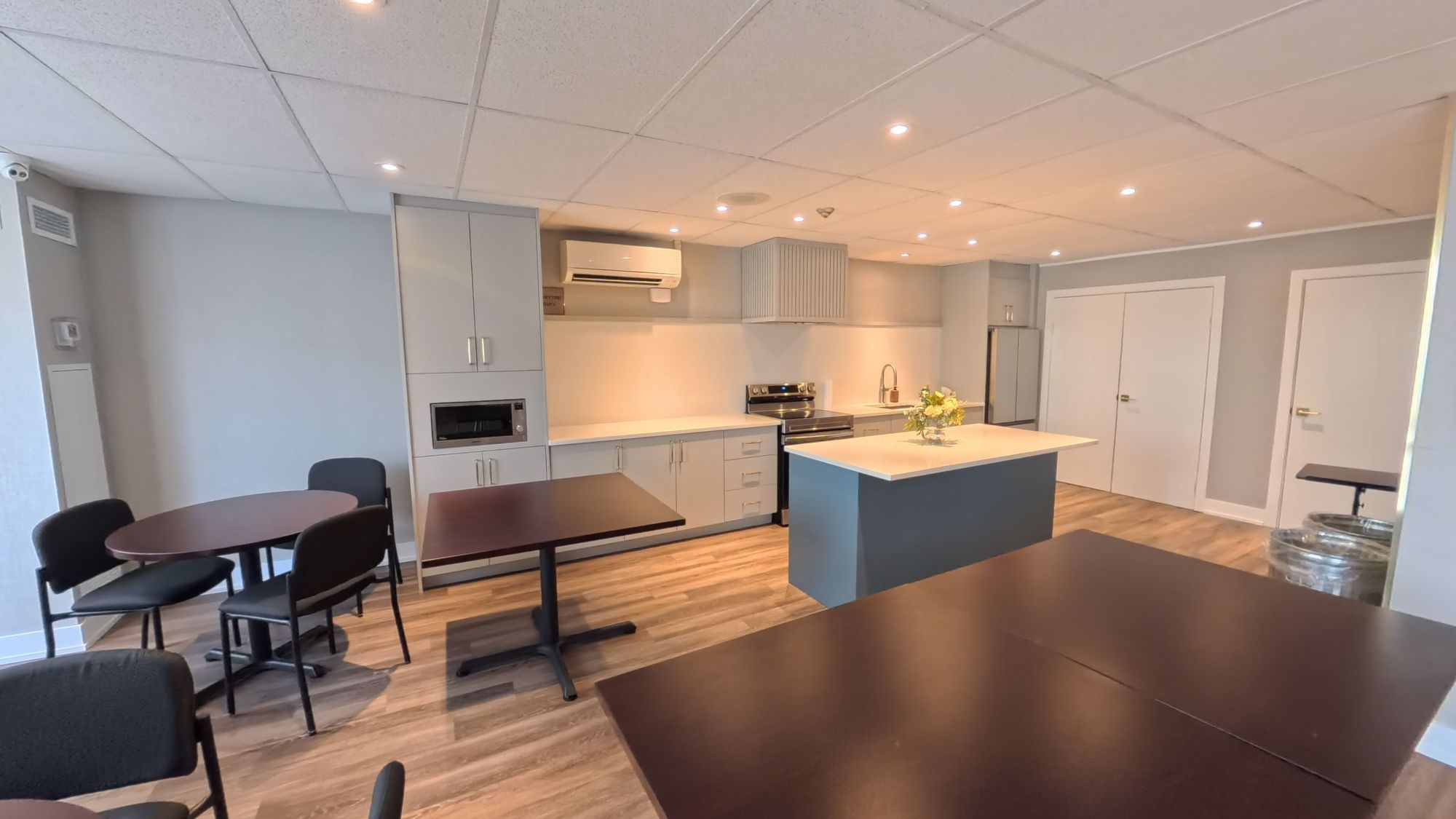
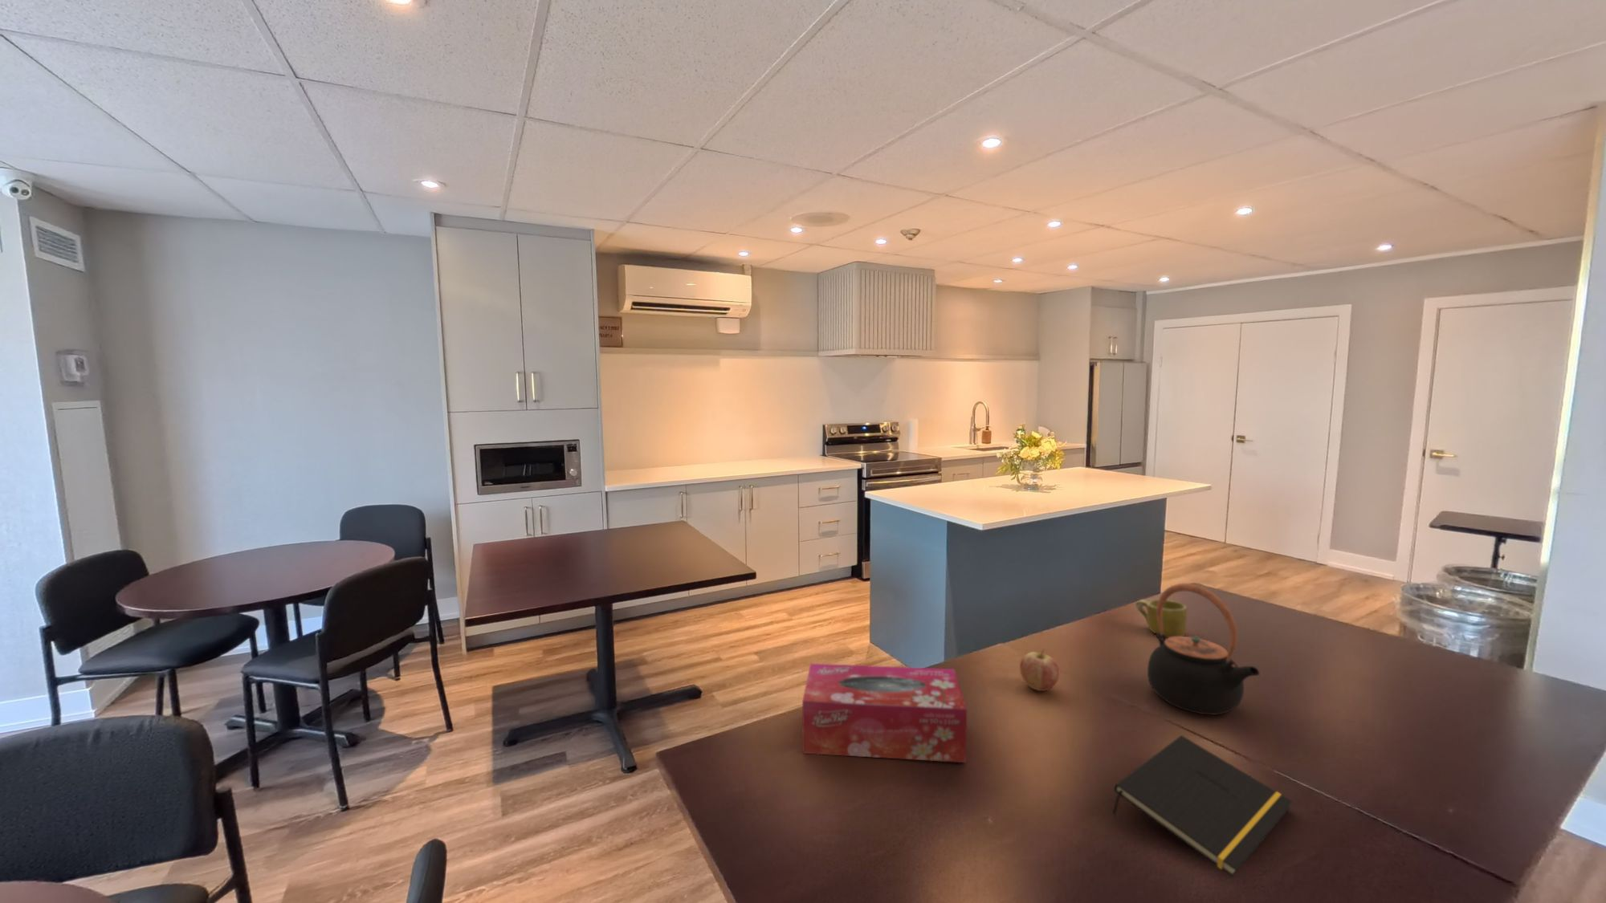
+ fruit (1039, 670)
+ notepad (1203, 796)
+ tissue box (881, 709)
+ teapot (1203, 646)
+ mug (1161, 616)
